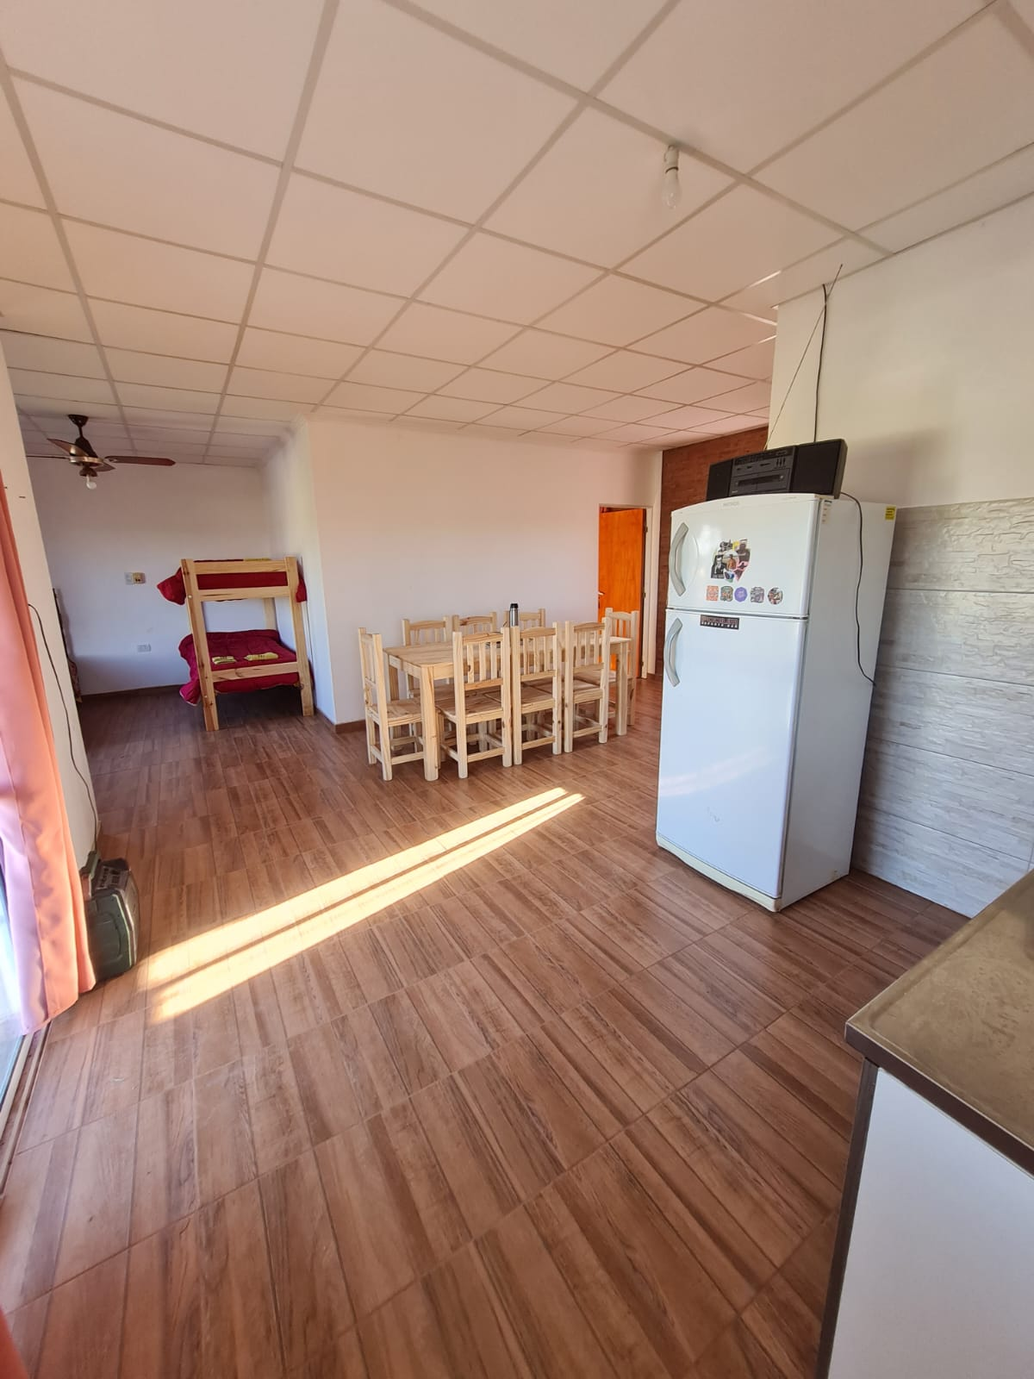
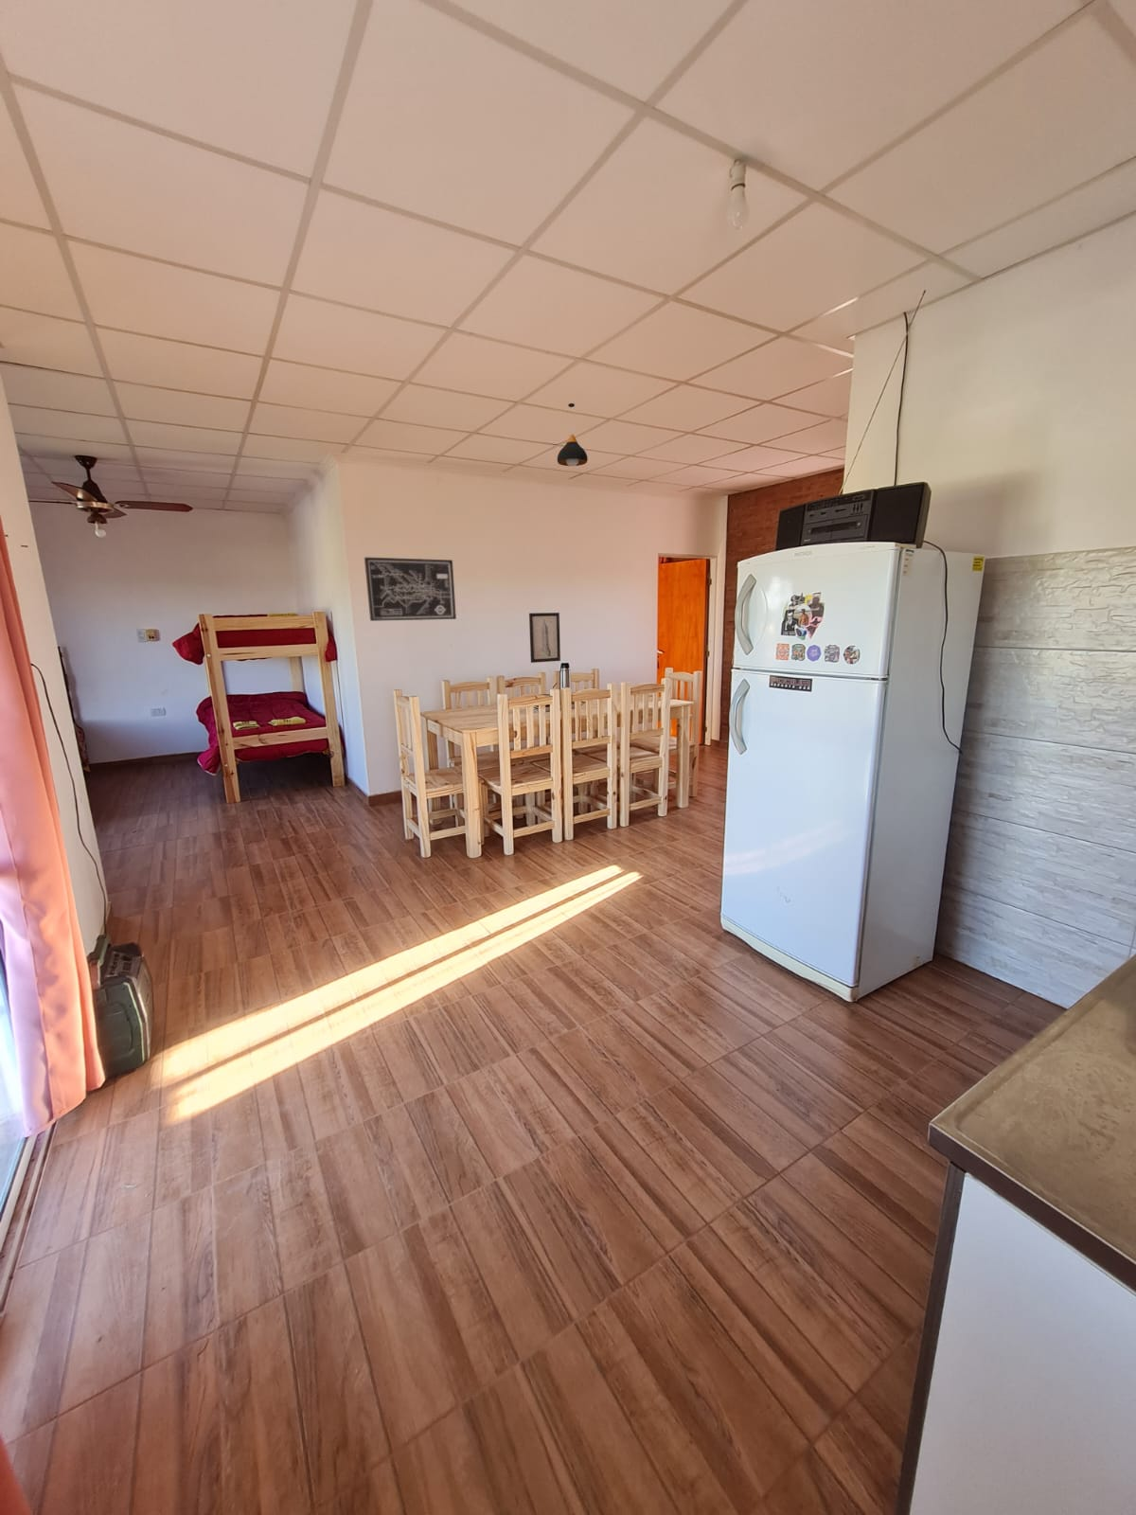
+ wall art (412, 589)
+ pendant light (572, 434)
+ wall art (544, 637)
